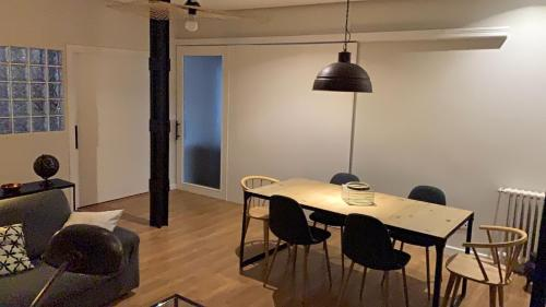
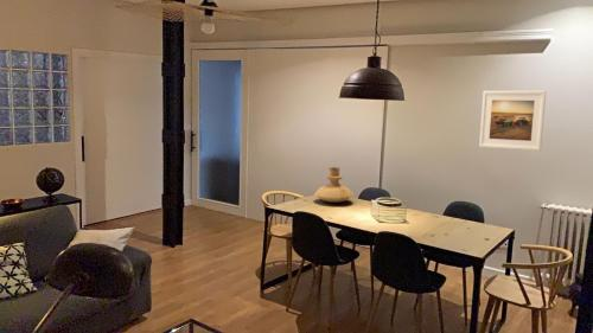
+ vase (334, 185)
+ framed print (511, 120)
